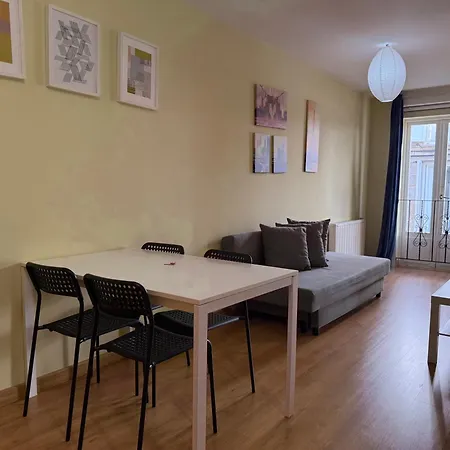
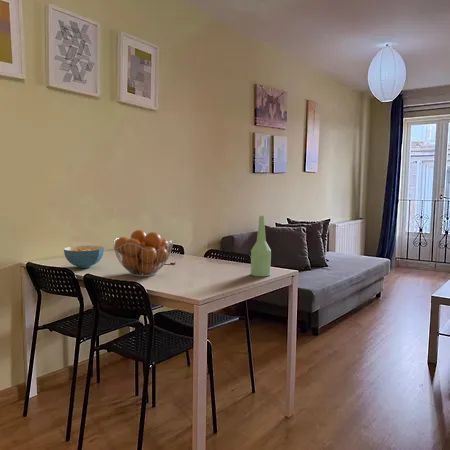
+ fruit basket (143, 252)
+ cereal bowl (84, 257)
+ bottle (261, 245)
